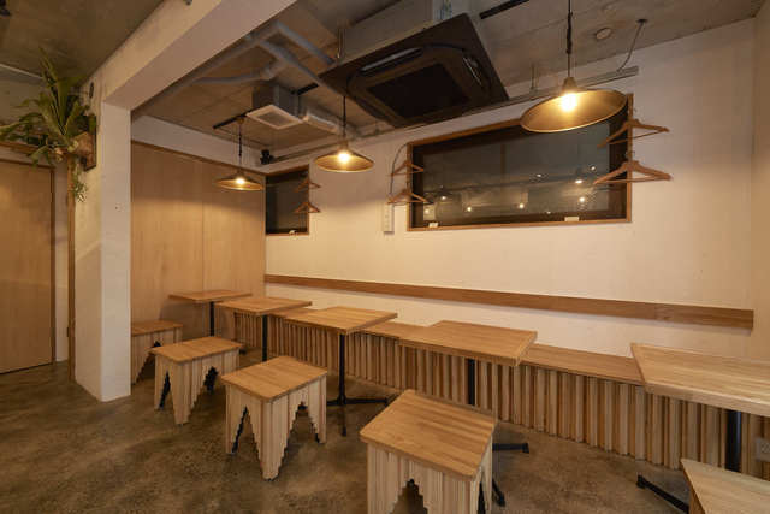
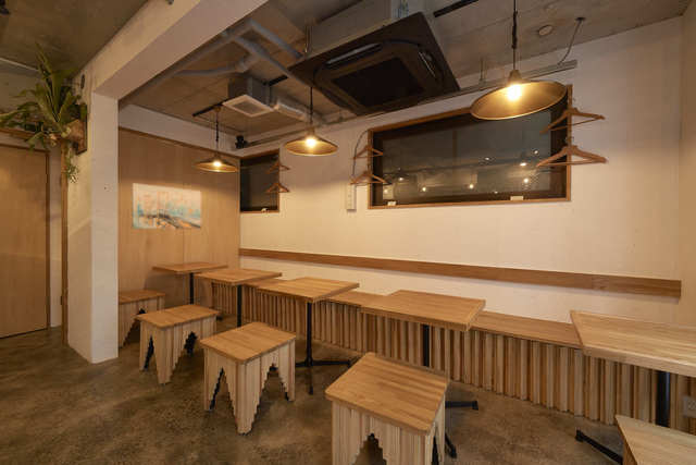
+ wall art (169, 208)
